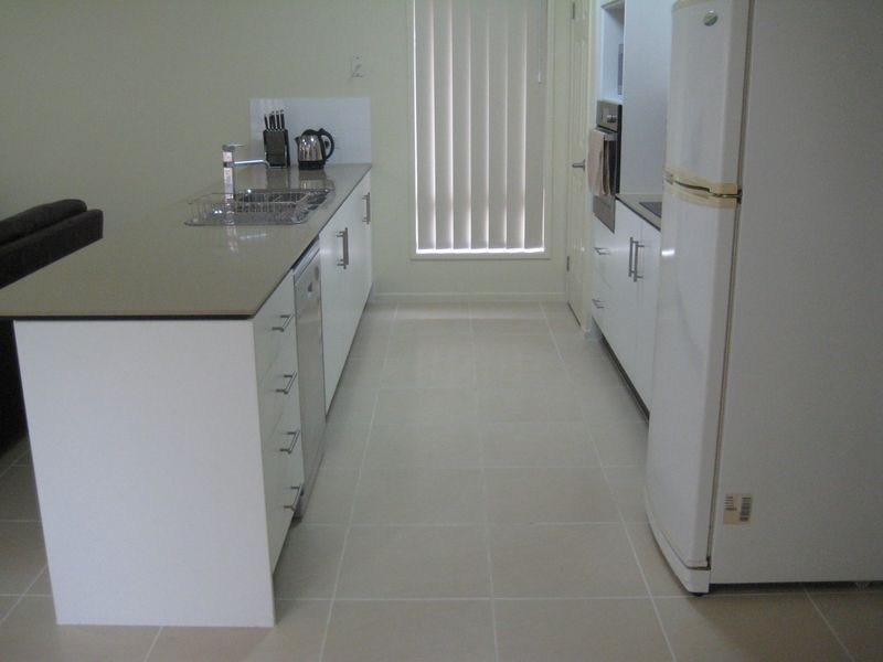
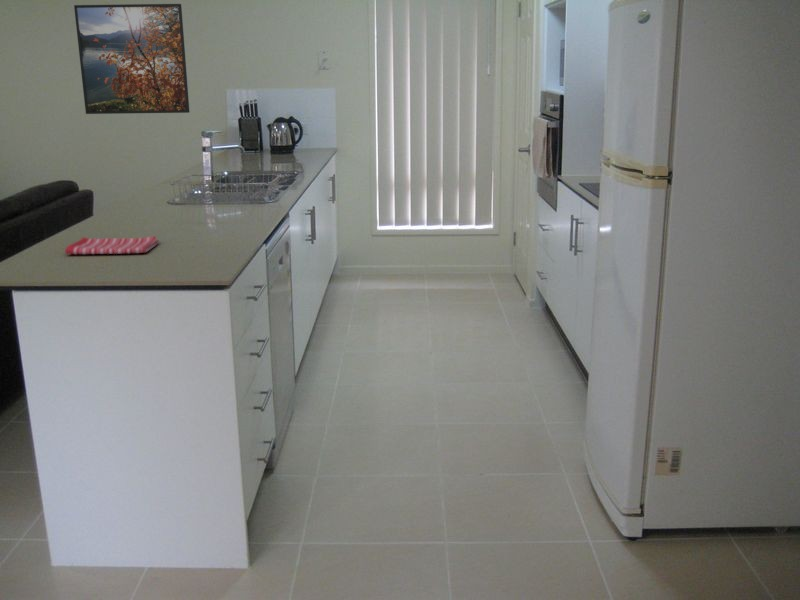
+ dish towel (112, 245)
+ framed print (132, 59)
